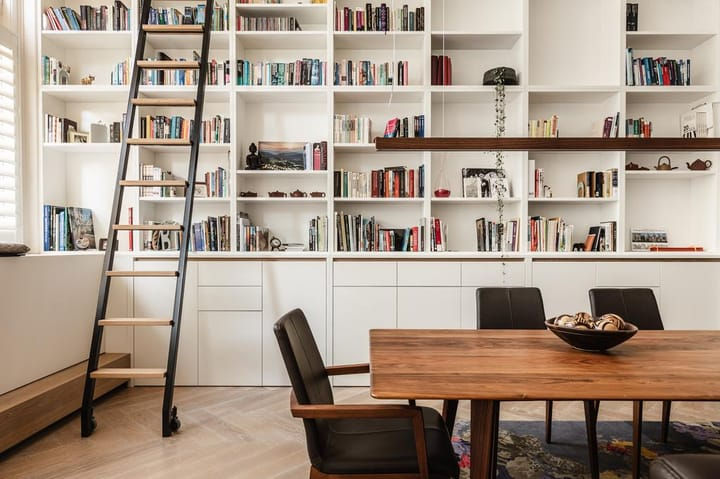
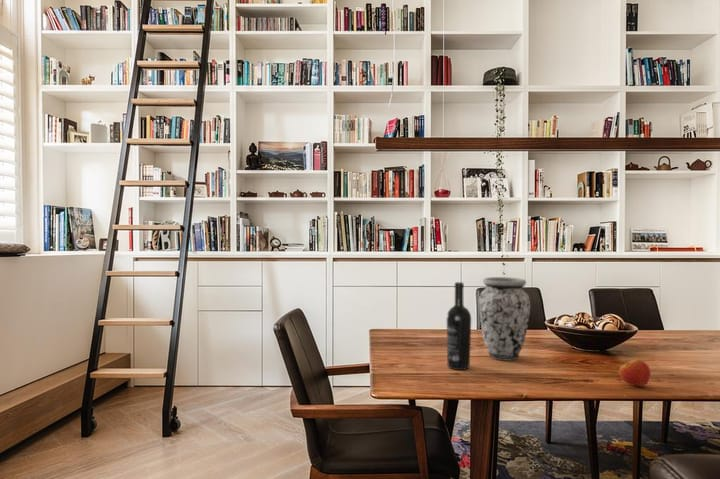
+ wine bottle (458, 324)
+ apple (634, 372)
+ vase (503, 318)
